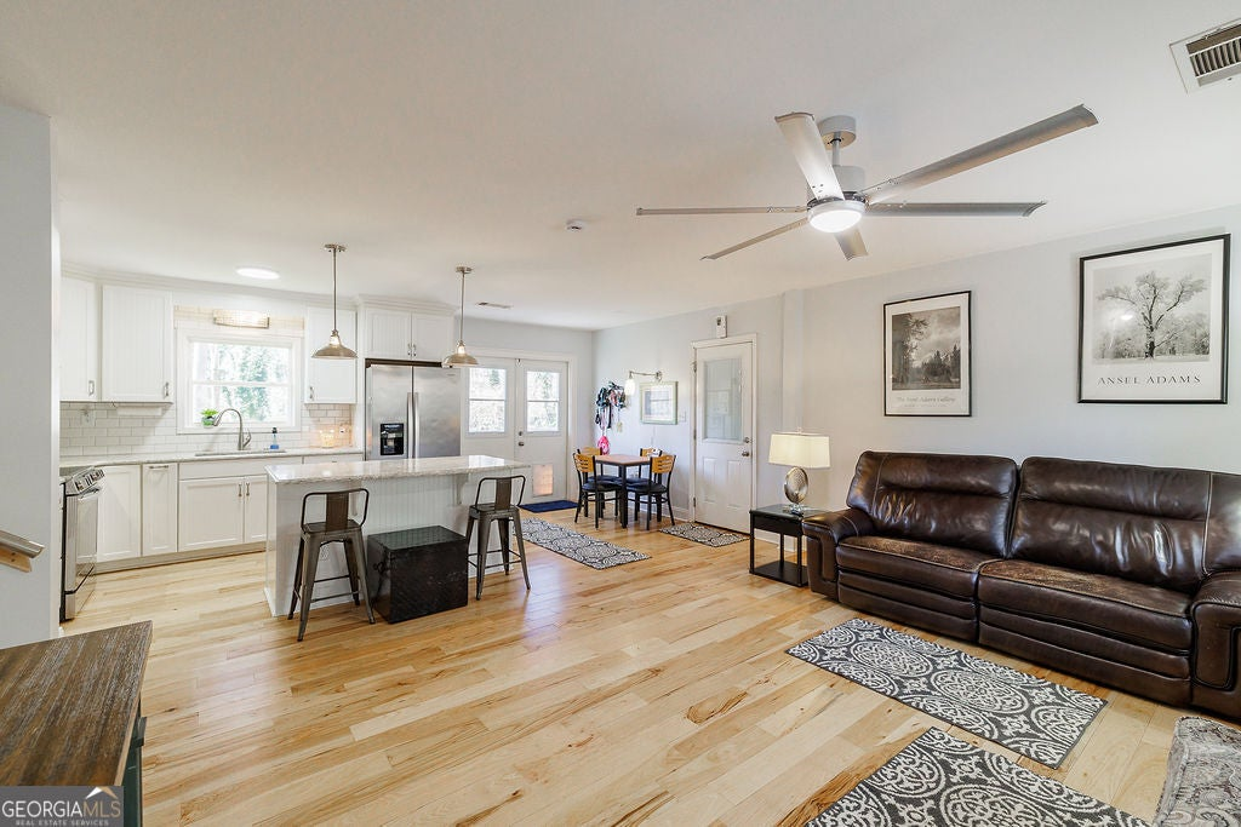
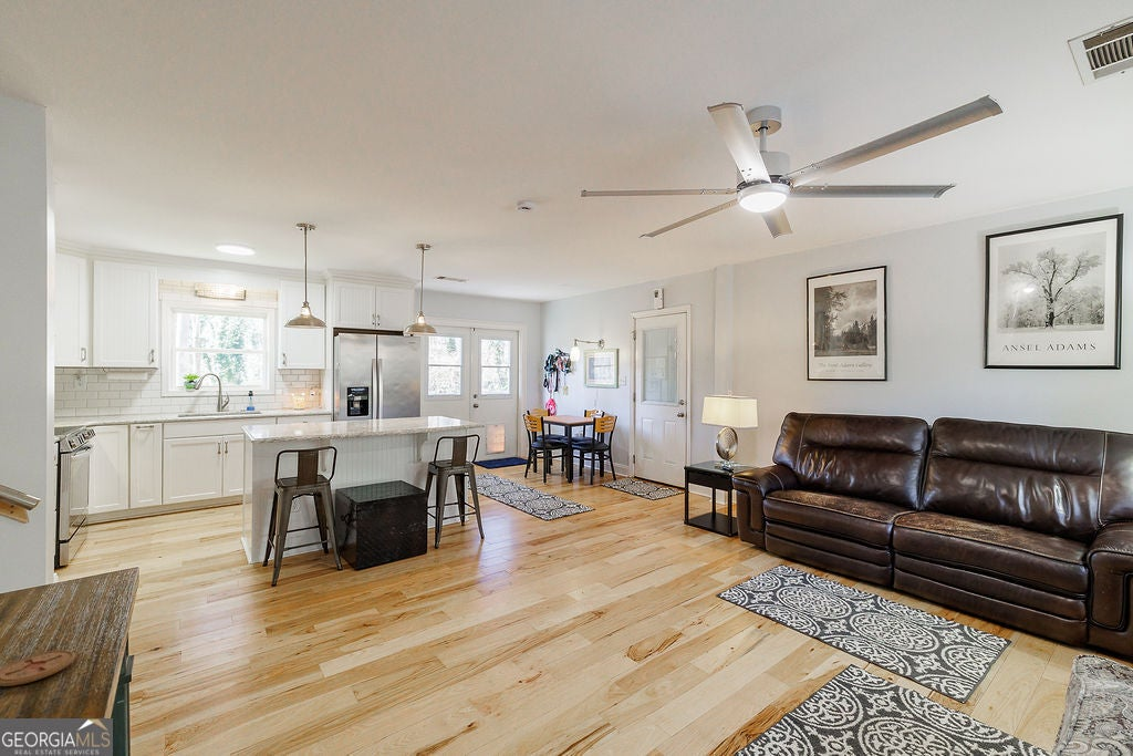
+ coaster (34, 666)
